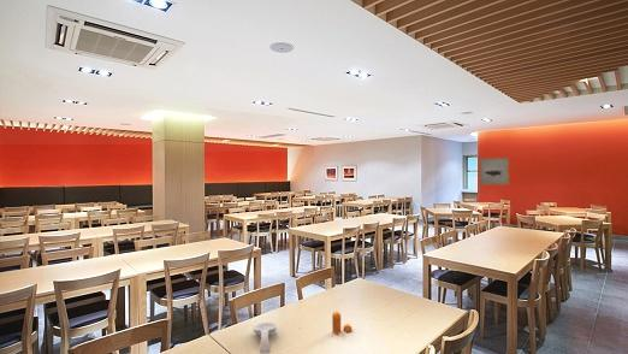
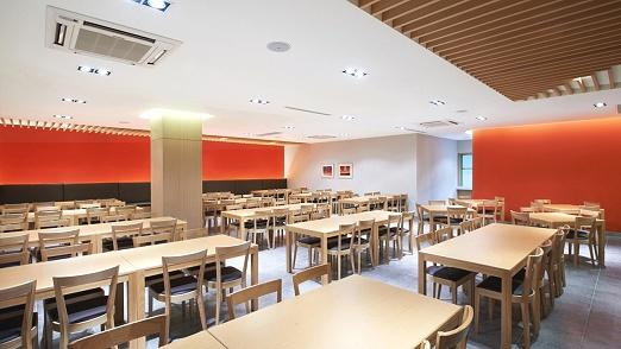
- pepper shaker (339, 320)
- spoon rest (265, 332)
- wall art (493, 171)
